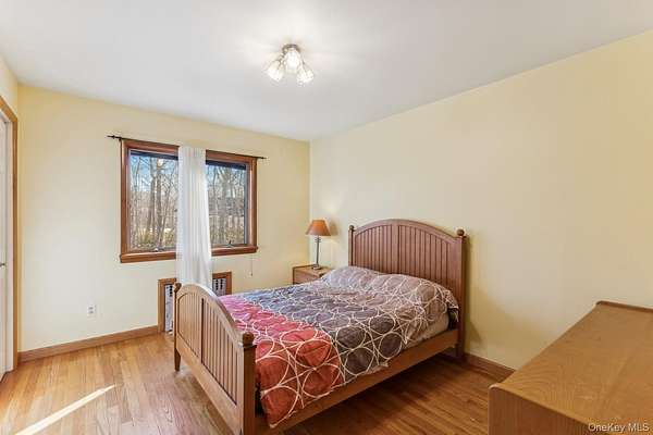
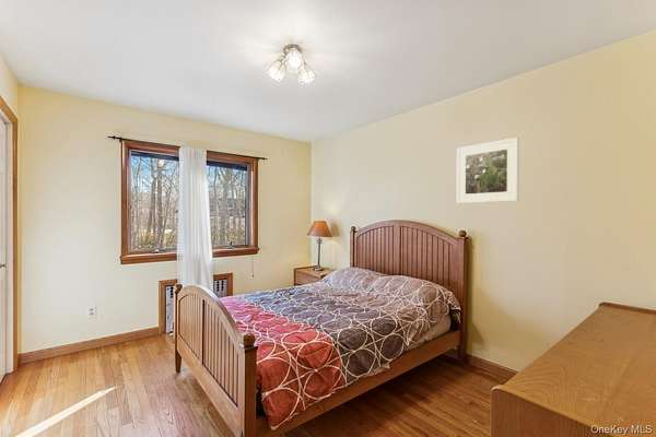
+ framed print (485, 173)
